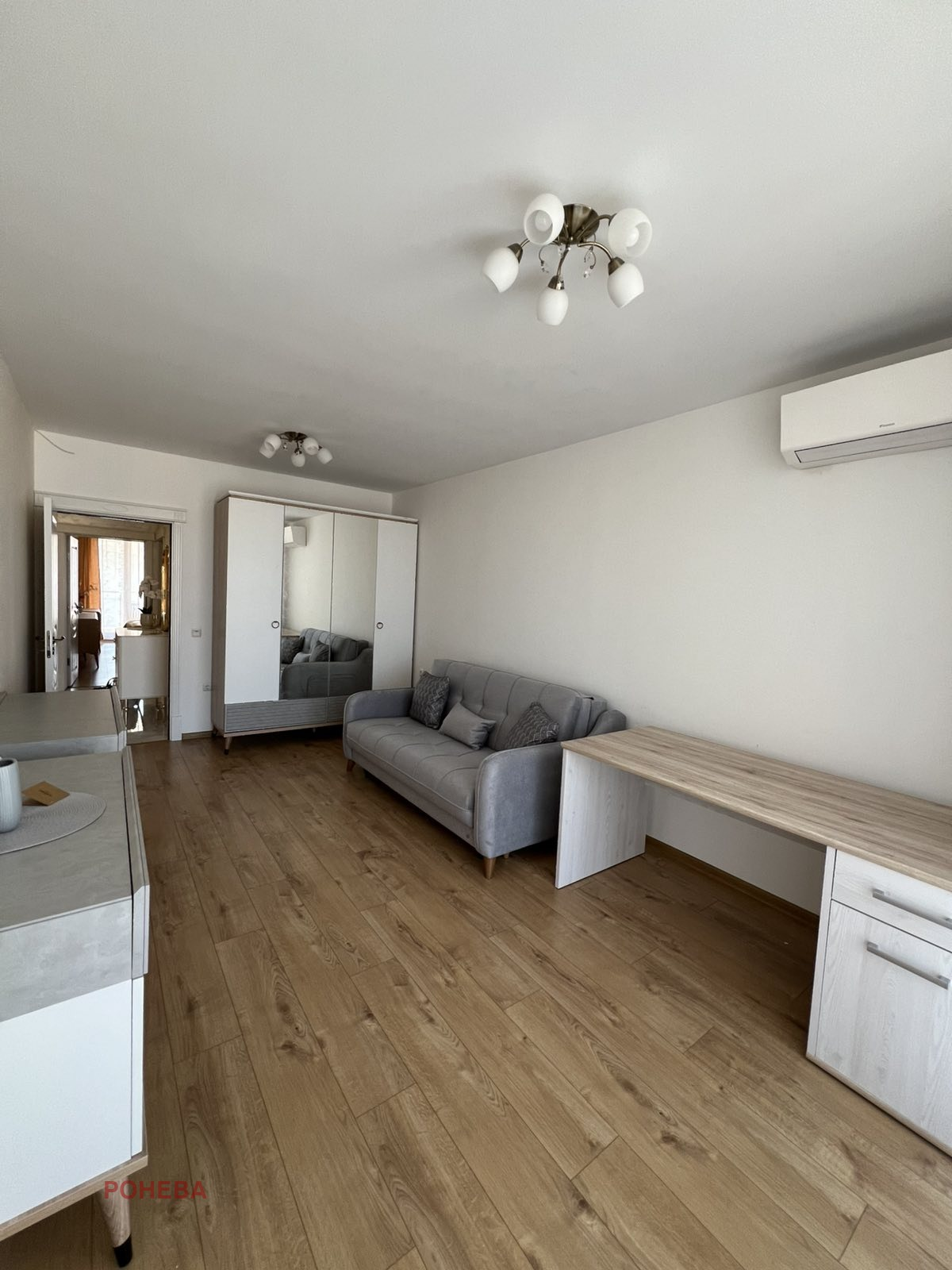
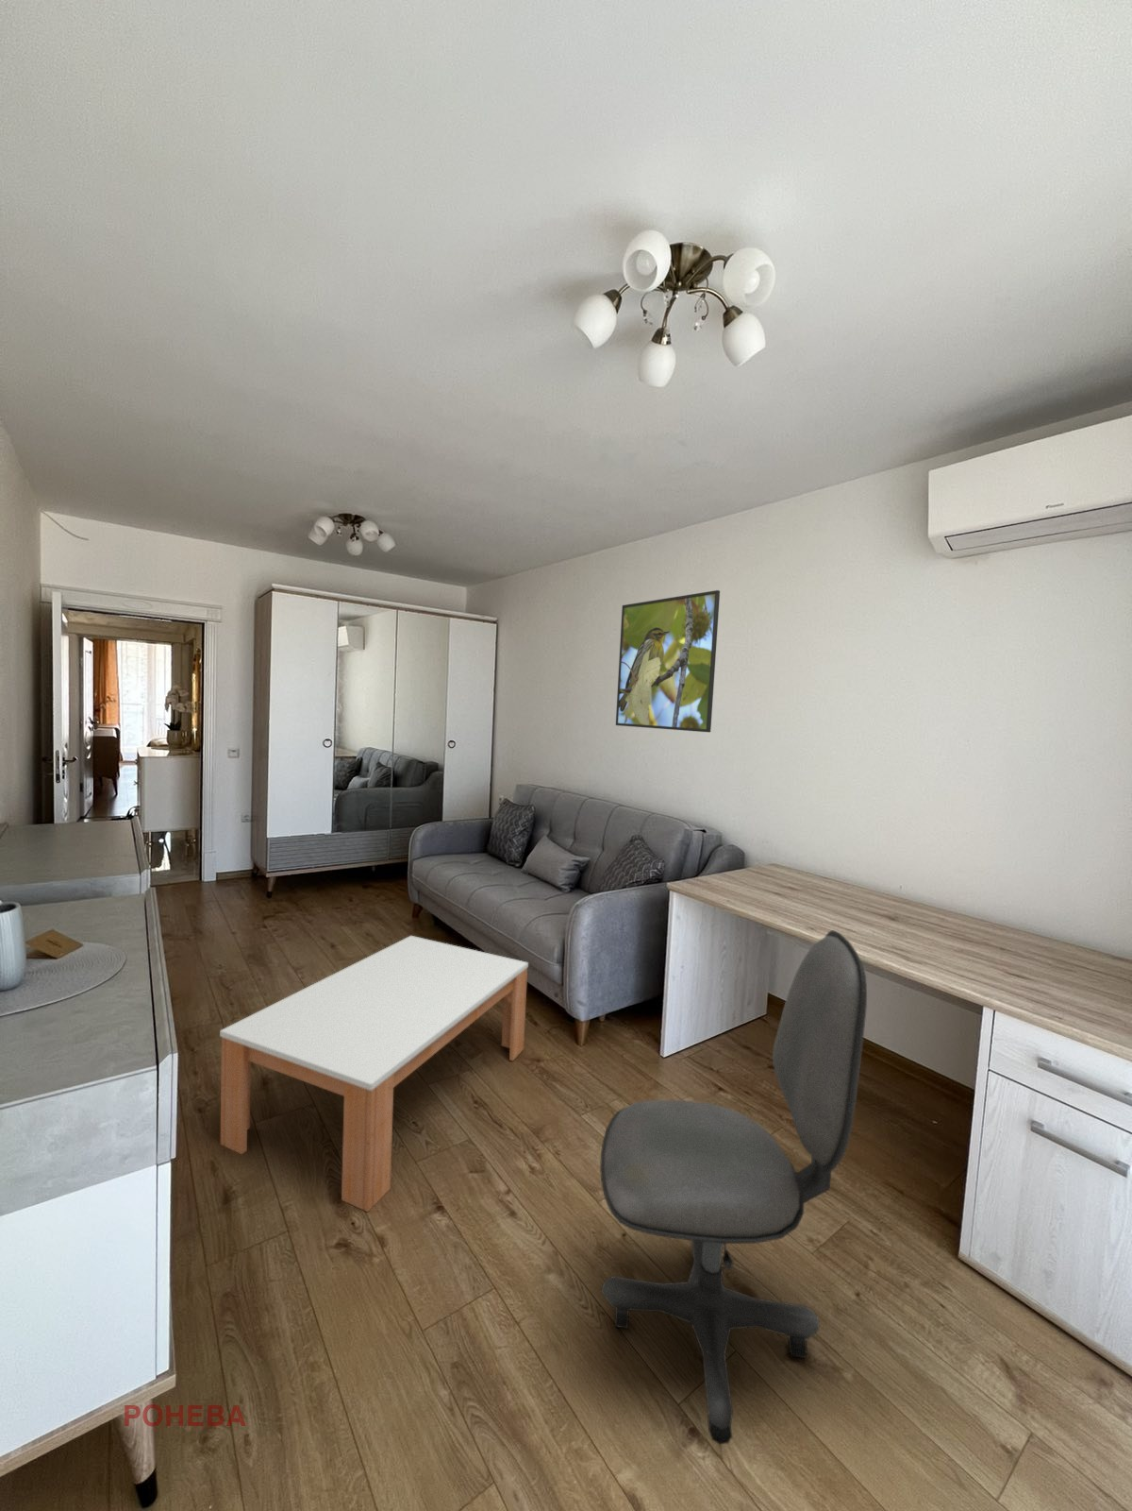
+ coffee table (395, 1041)
+ office chair (717, 1136)
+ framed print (662, 664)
